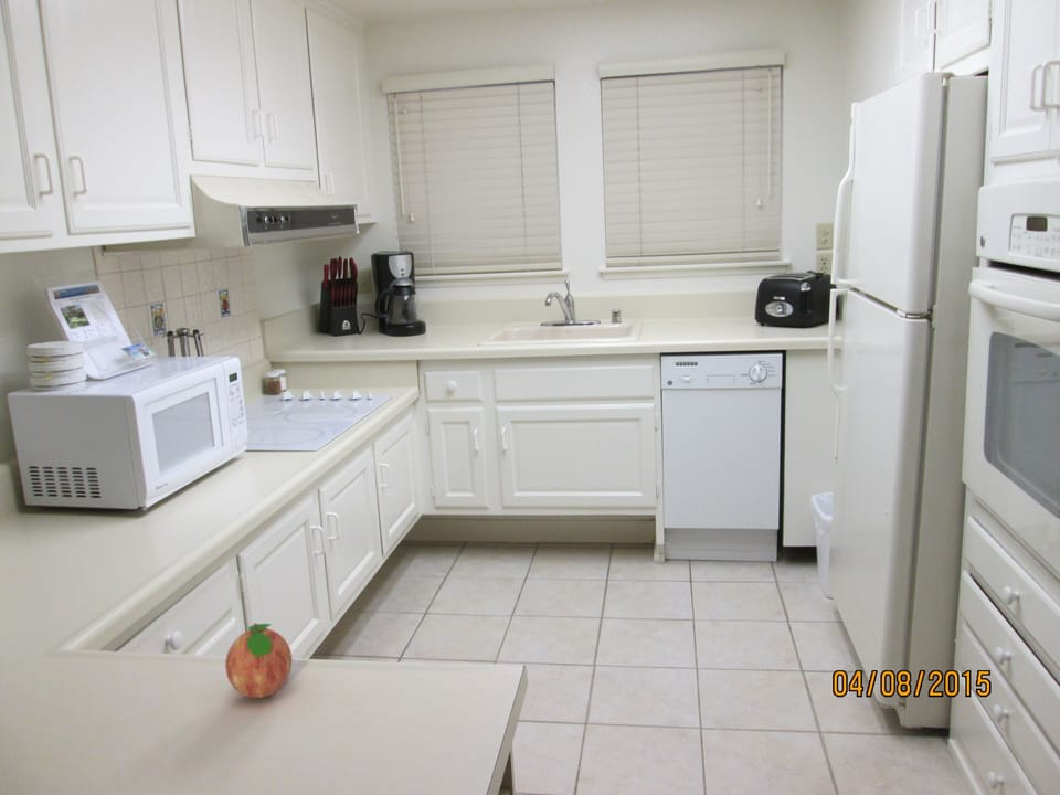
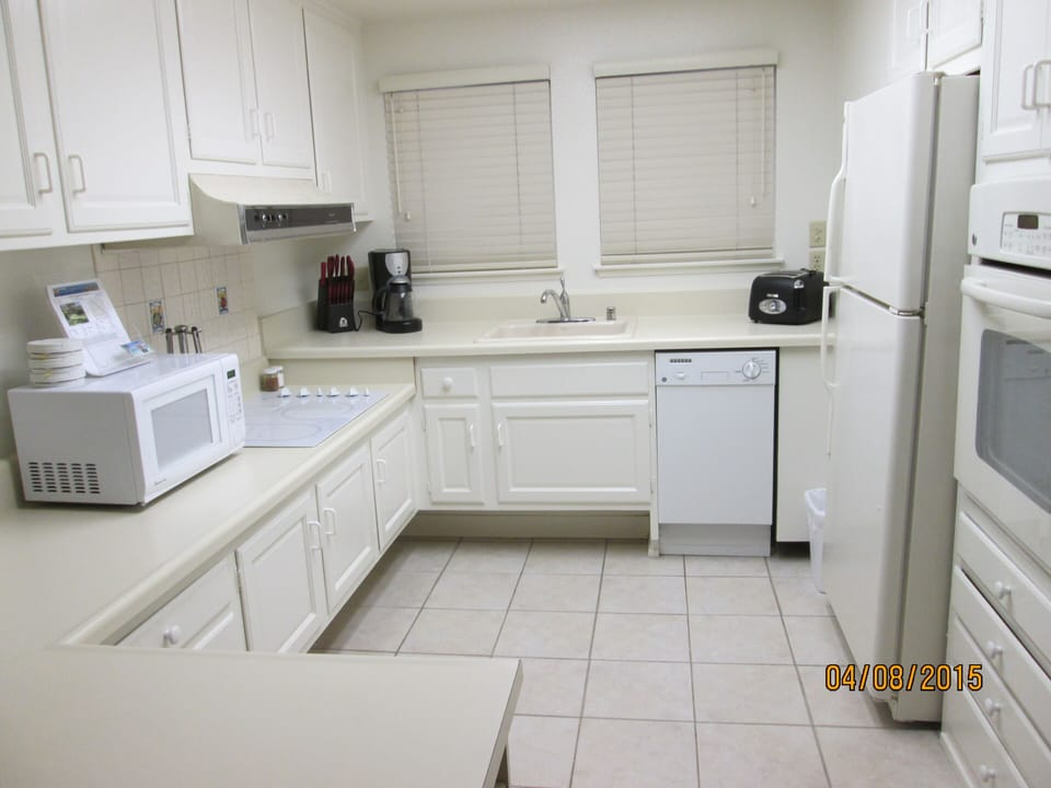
- fruit (258, 657)
